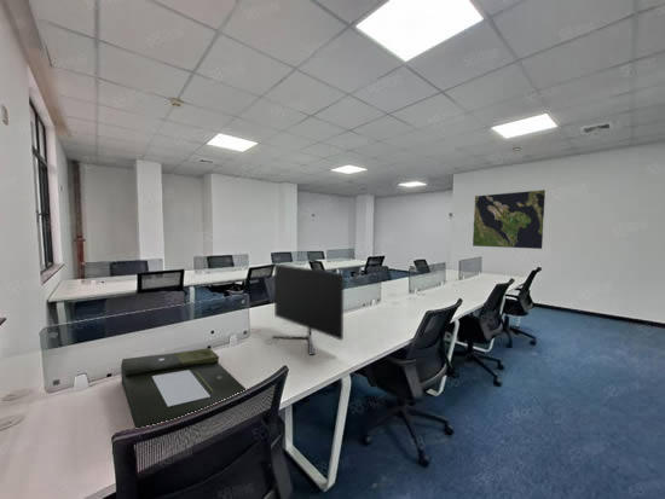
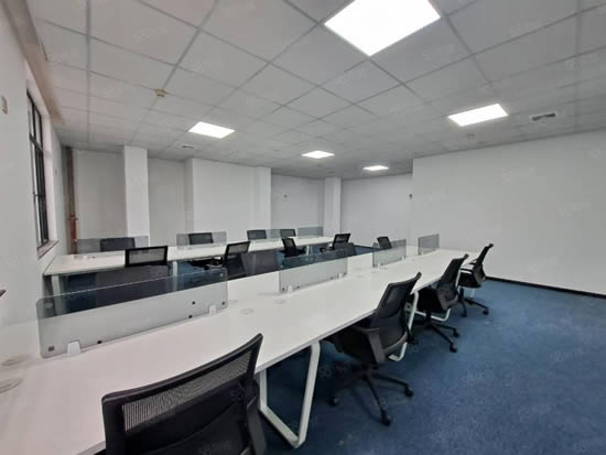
- document tray (184, 377)
- monitor (301, 304)
- world map (505, 220)
